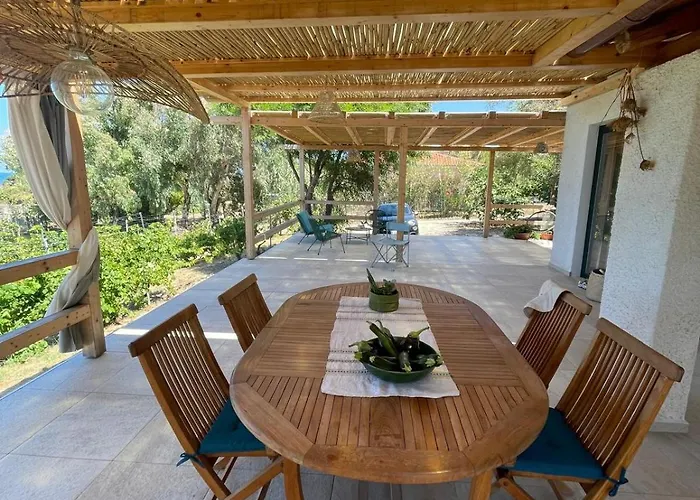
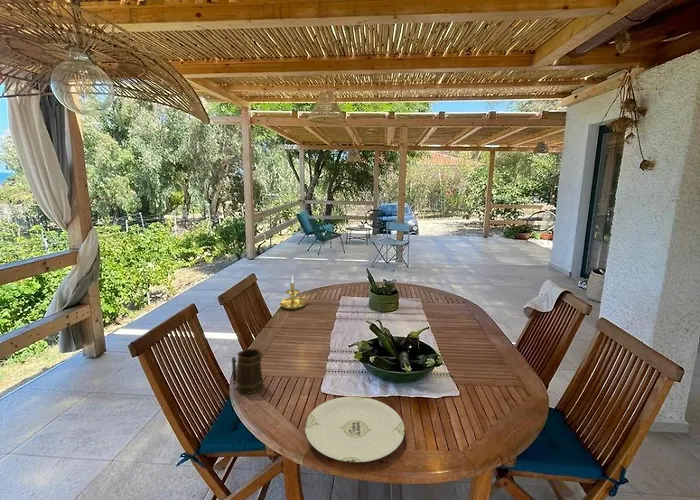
+ plate (354, 428)
+ mug (247, 370)
+ candle holder (293, 289)
